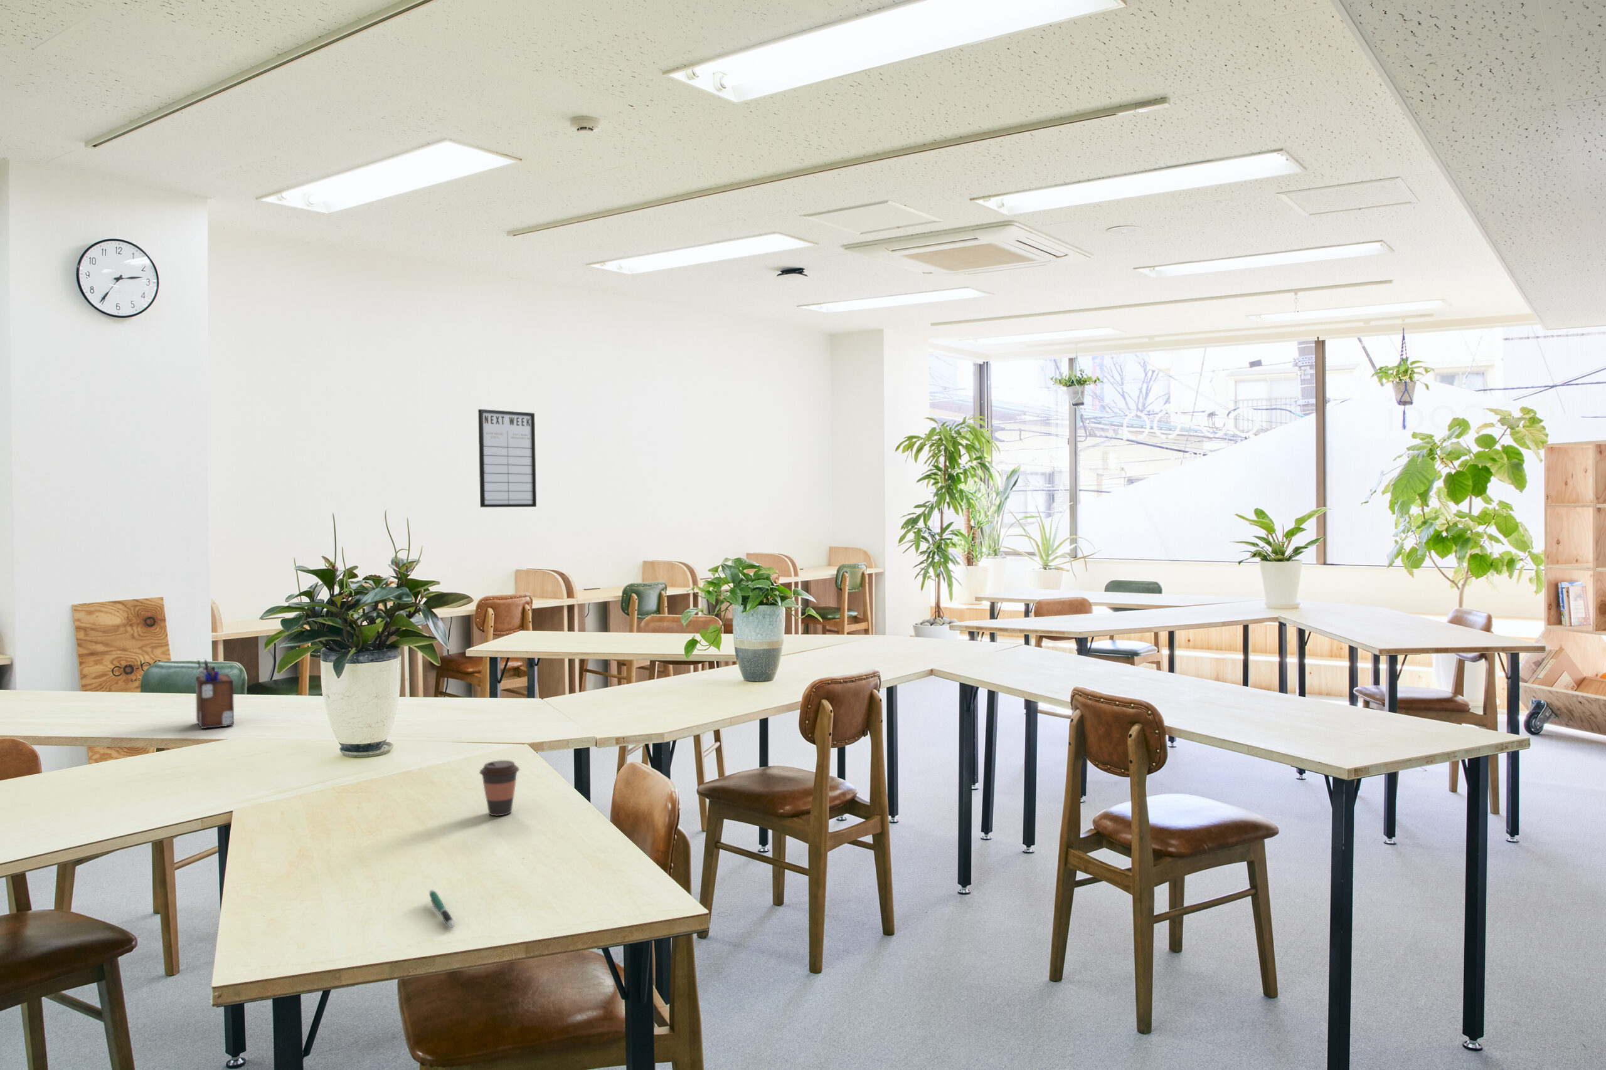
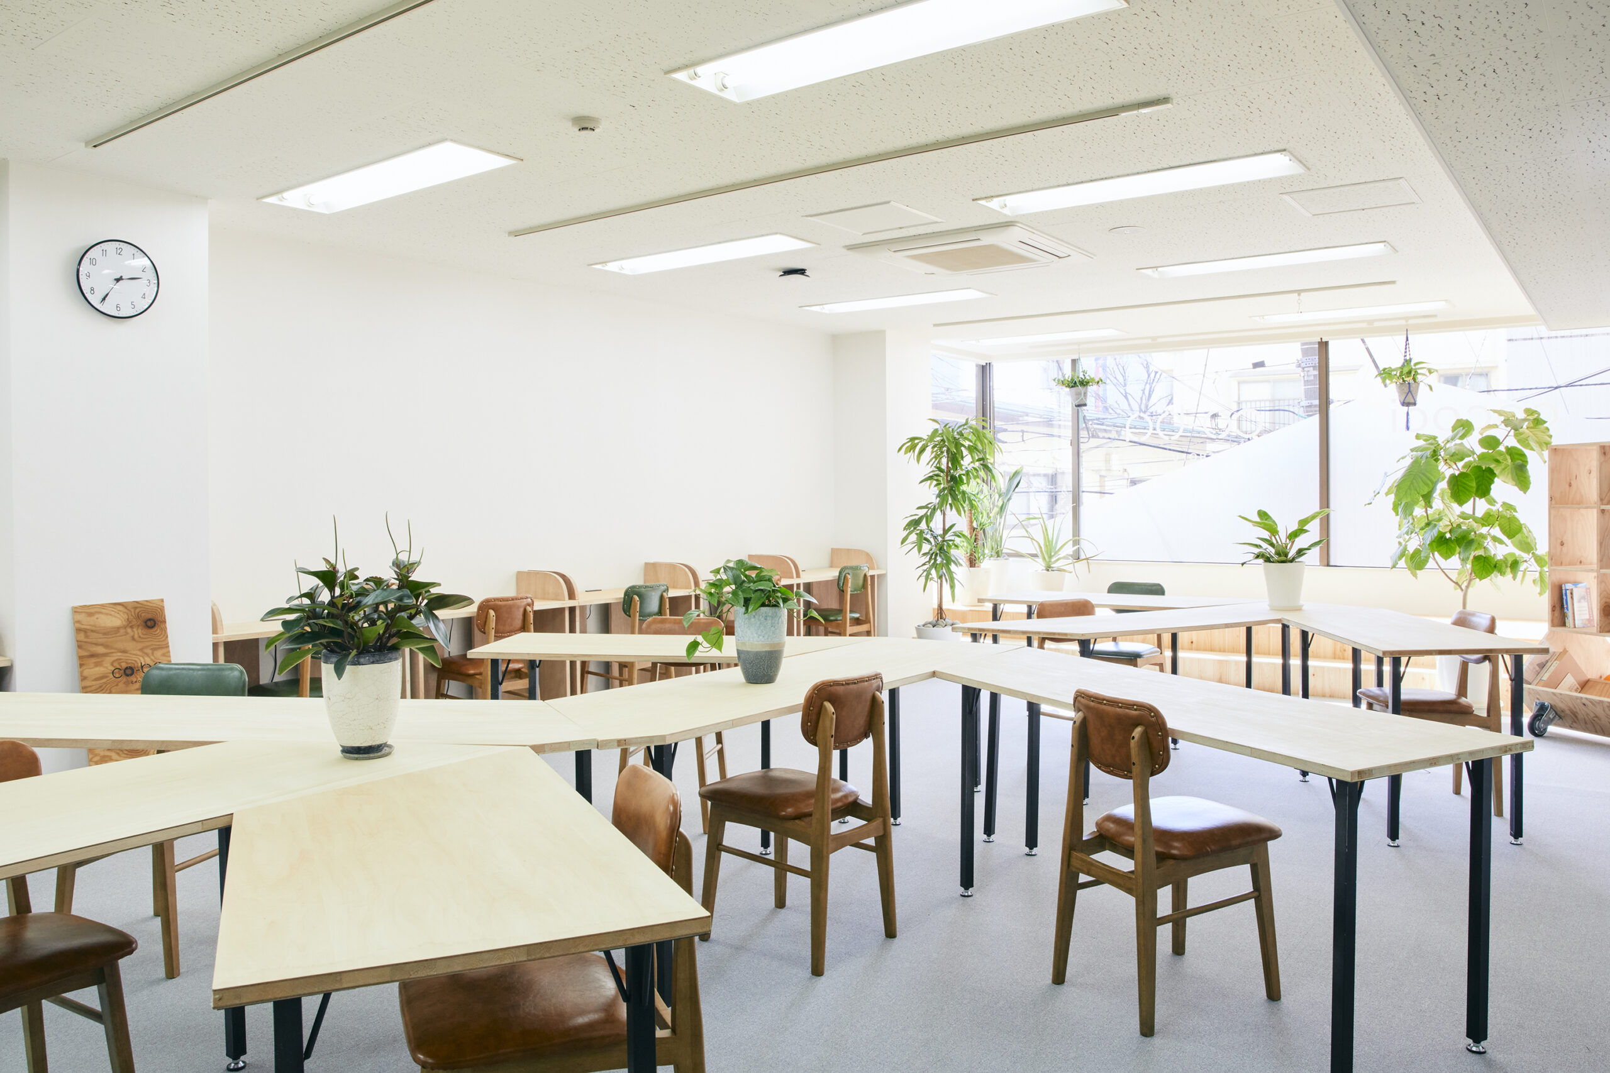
- coffee cup (499, 788)
- desk organizer (215, 691)
- pen (441, 908)
- writing board (508, 459)
